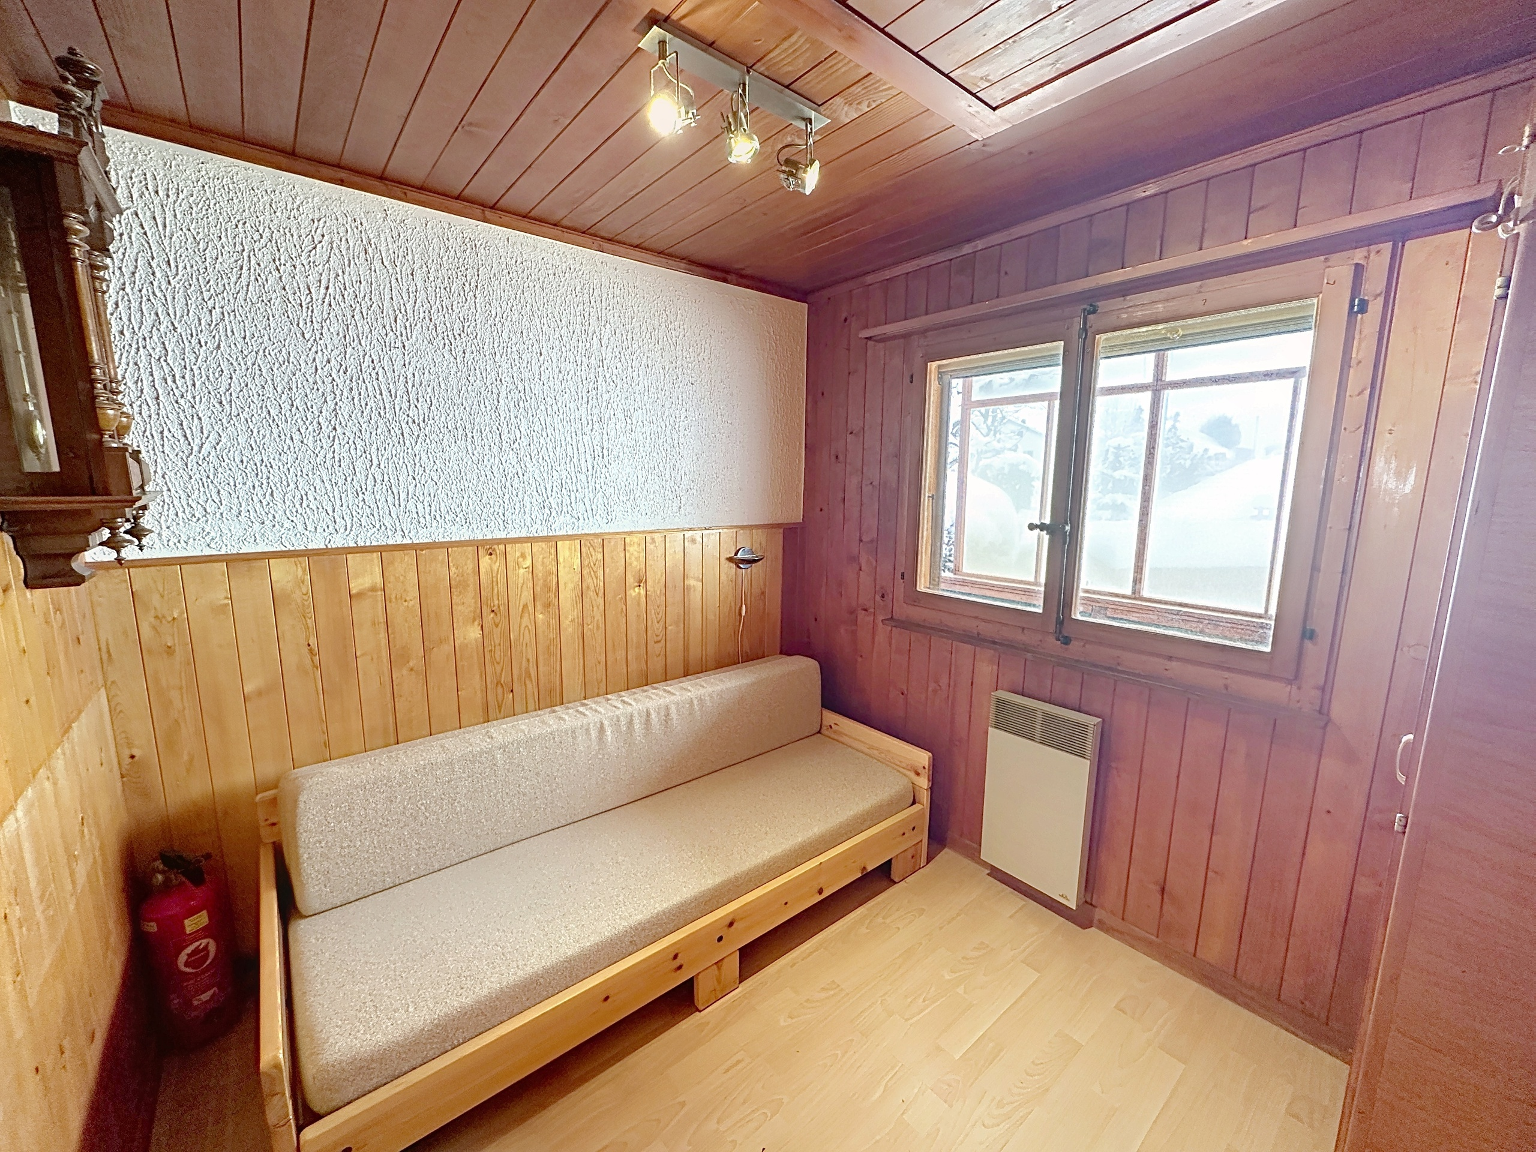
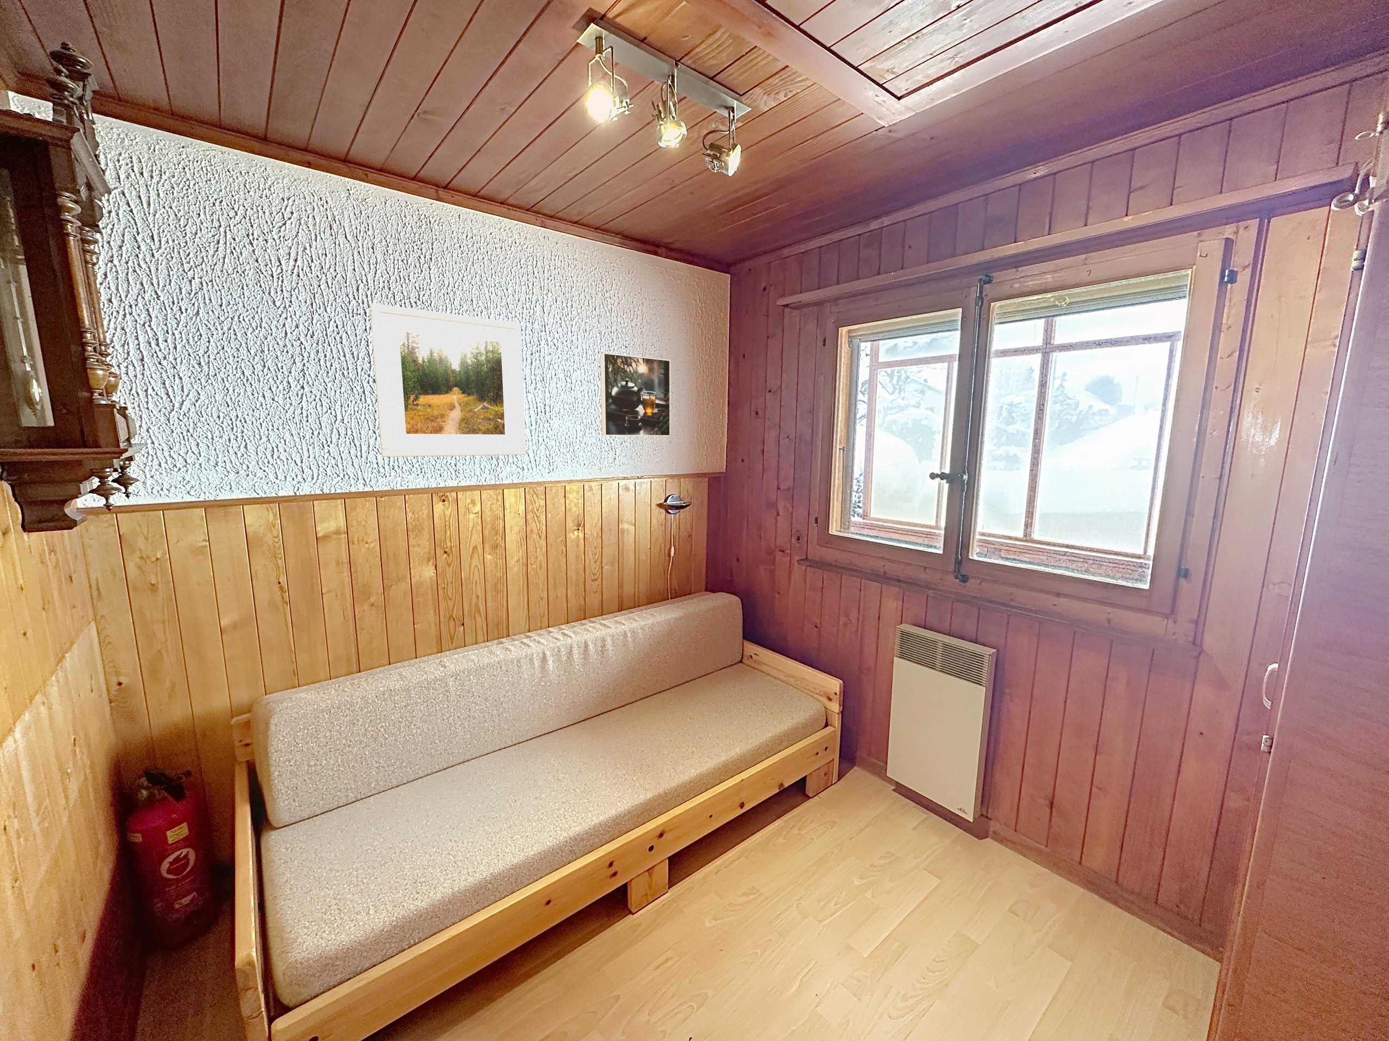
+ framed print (637, 396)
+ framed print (455, 386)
